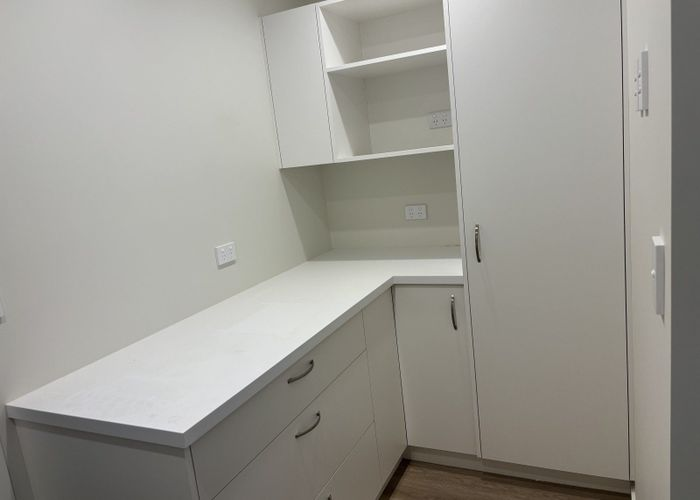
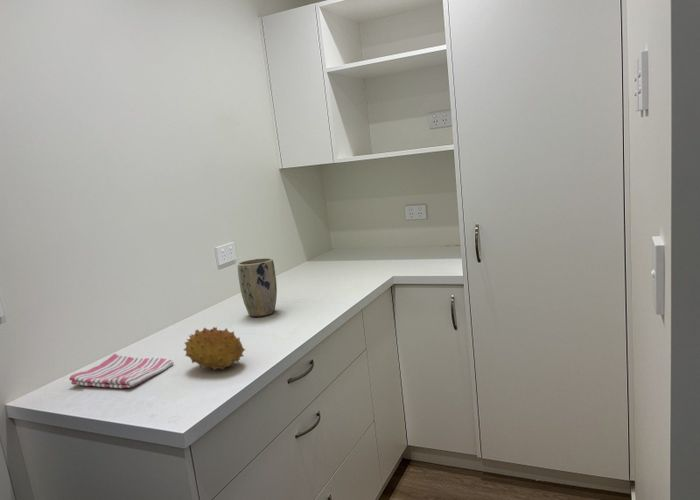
+ plant pot (258, 287)
+ dish towel (122, 370)
+ fruit (213, 347)
